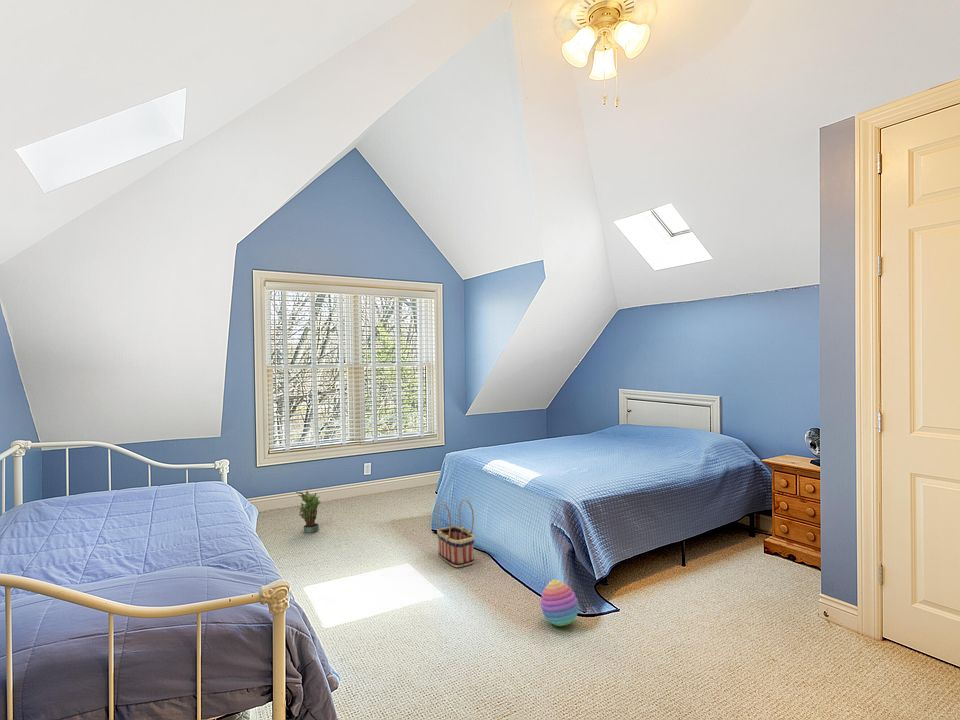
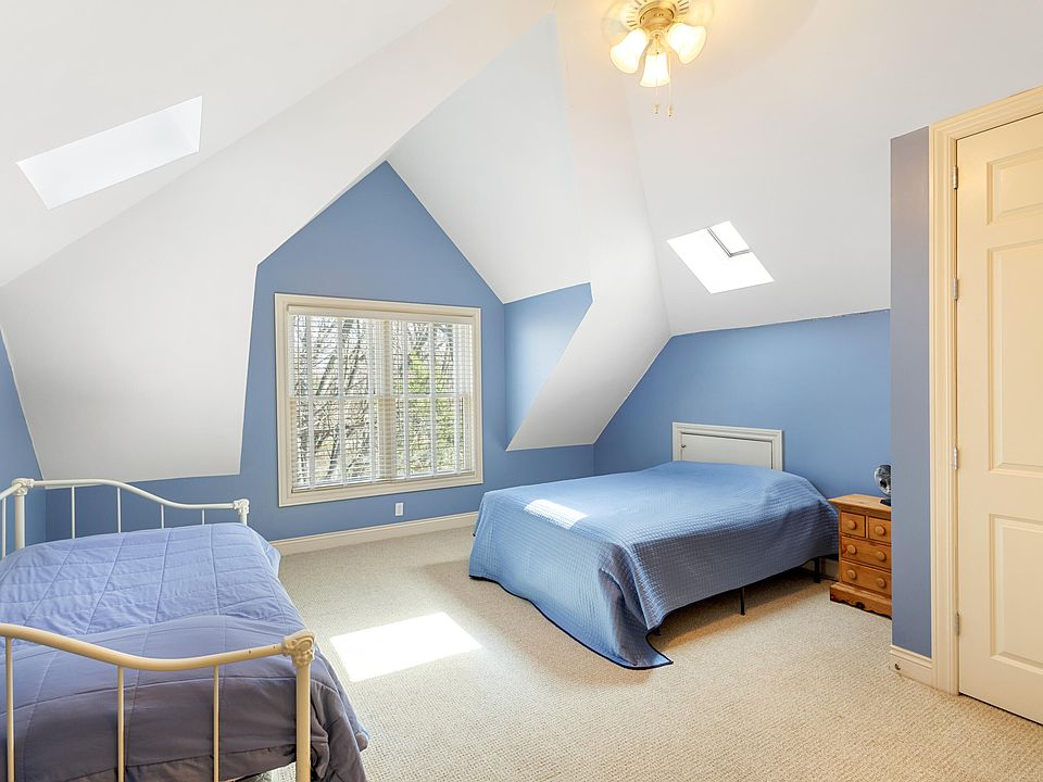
- basket (455, 530)
- potted plant (307, 509)
- stacking toy (559, 602)
